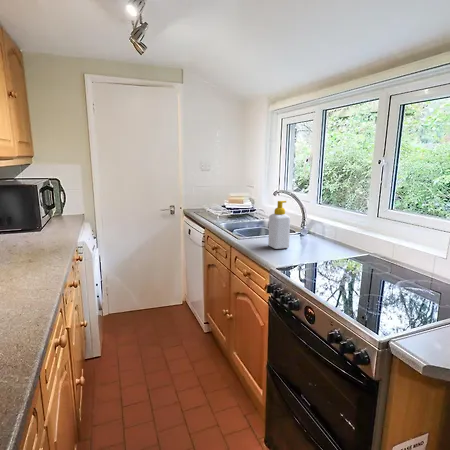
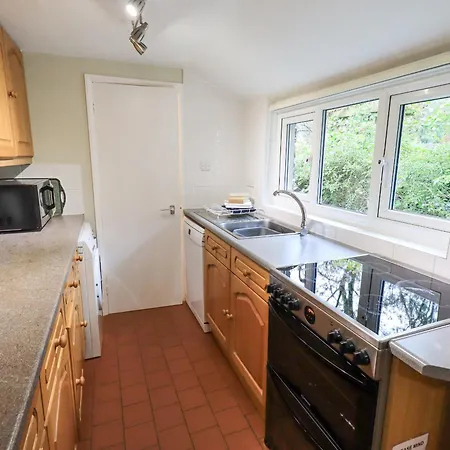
- soap bottle (279, 224)
